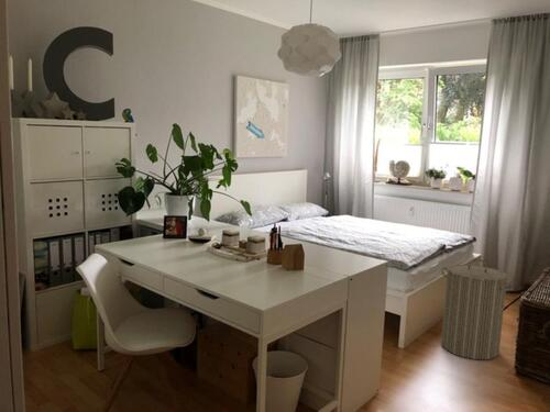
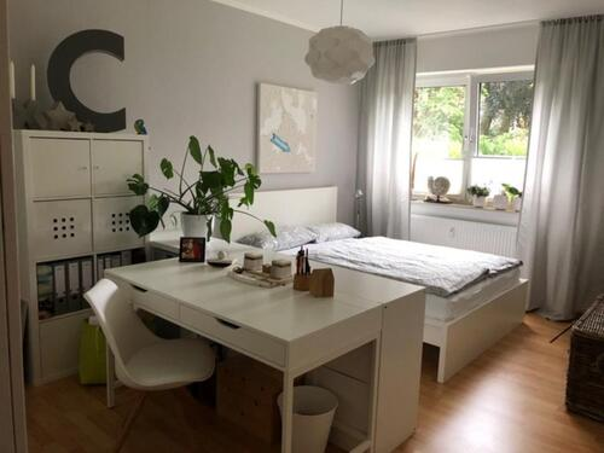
- laundry hamper (473, 303)
